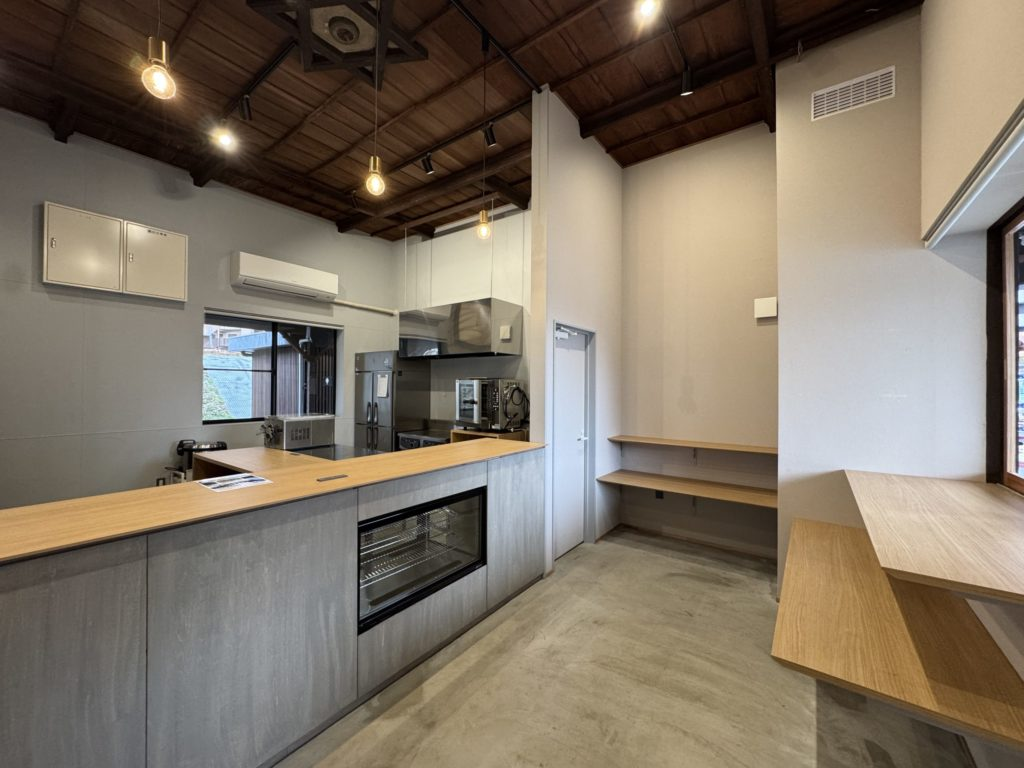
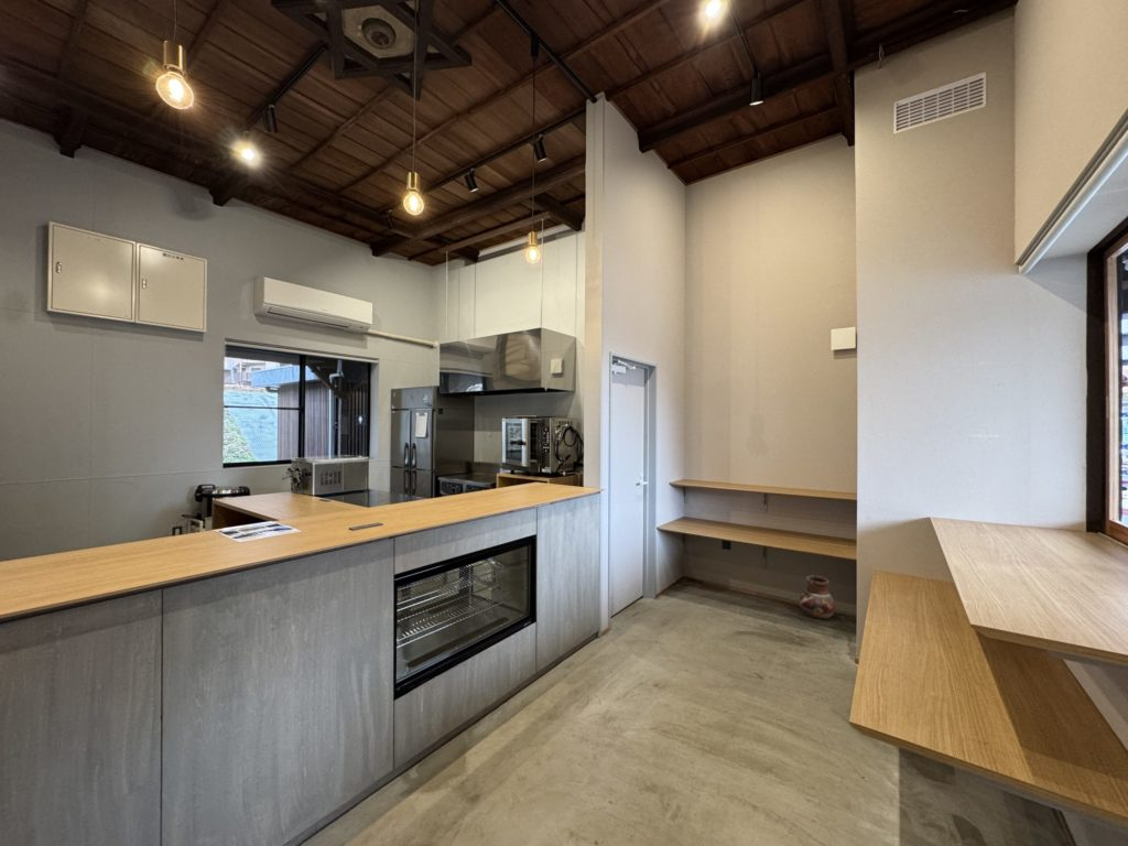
+ ceramic pot (816, 596)
